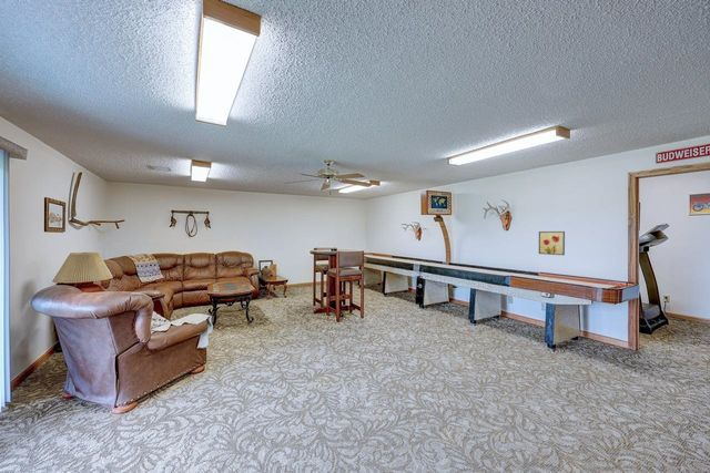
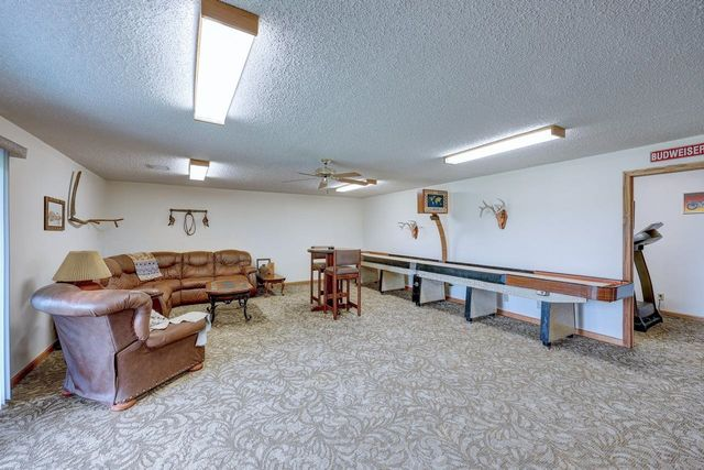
- wall art (551, 243)
